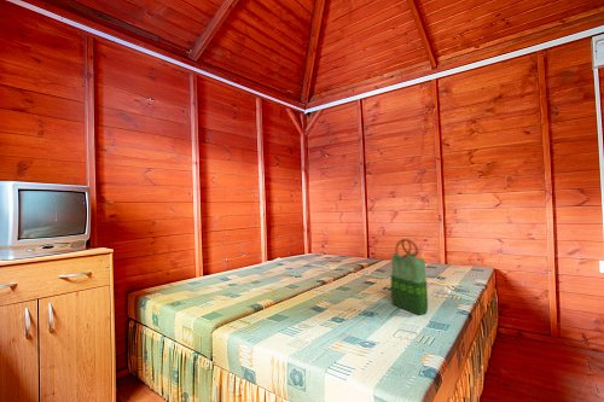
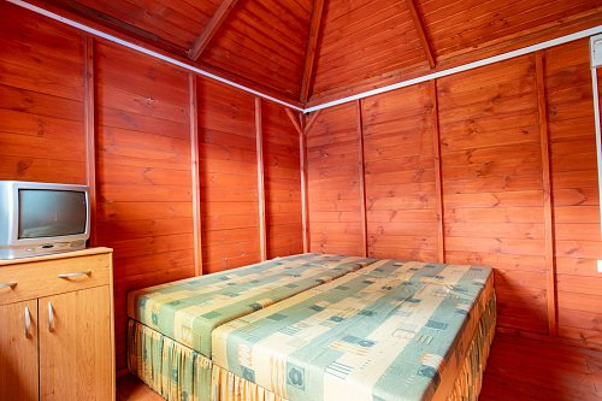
- tote bag (407, 273)
